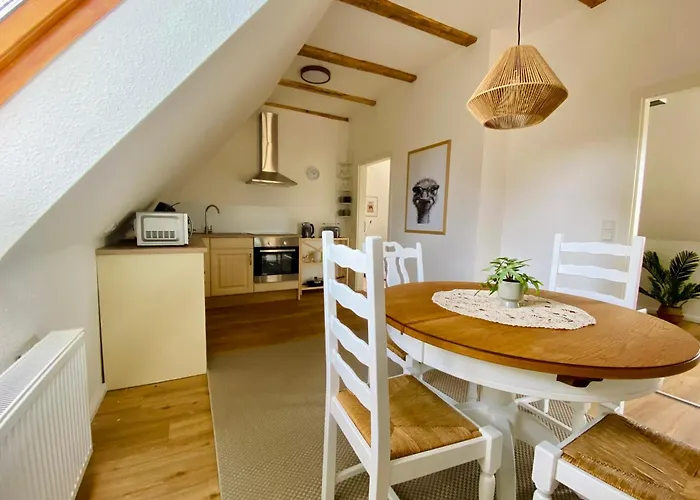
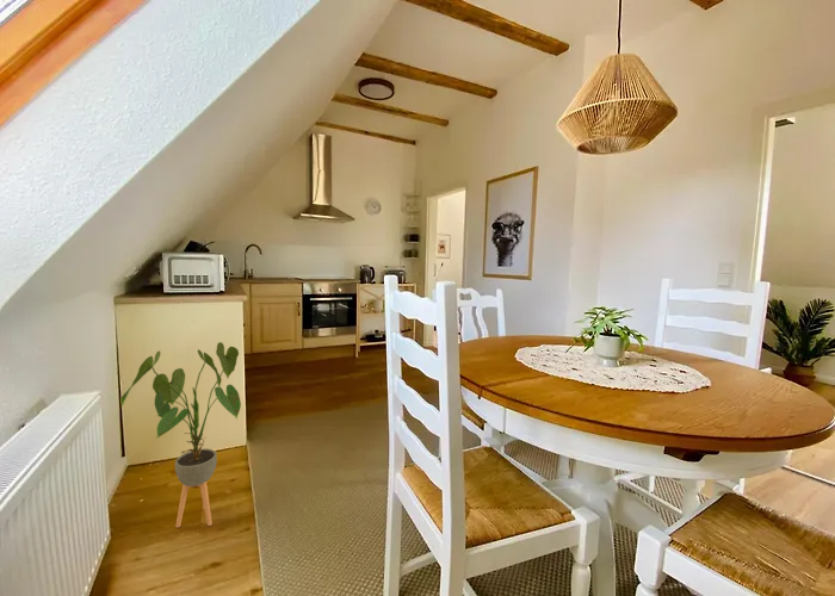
+ house plant (187, 433)
